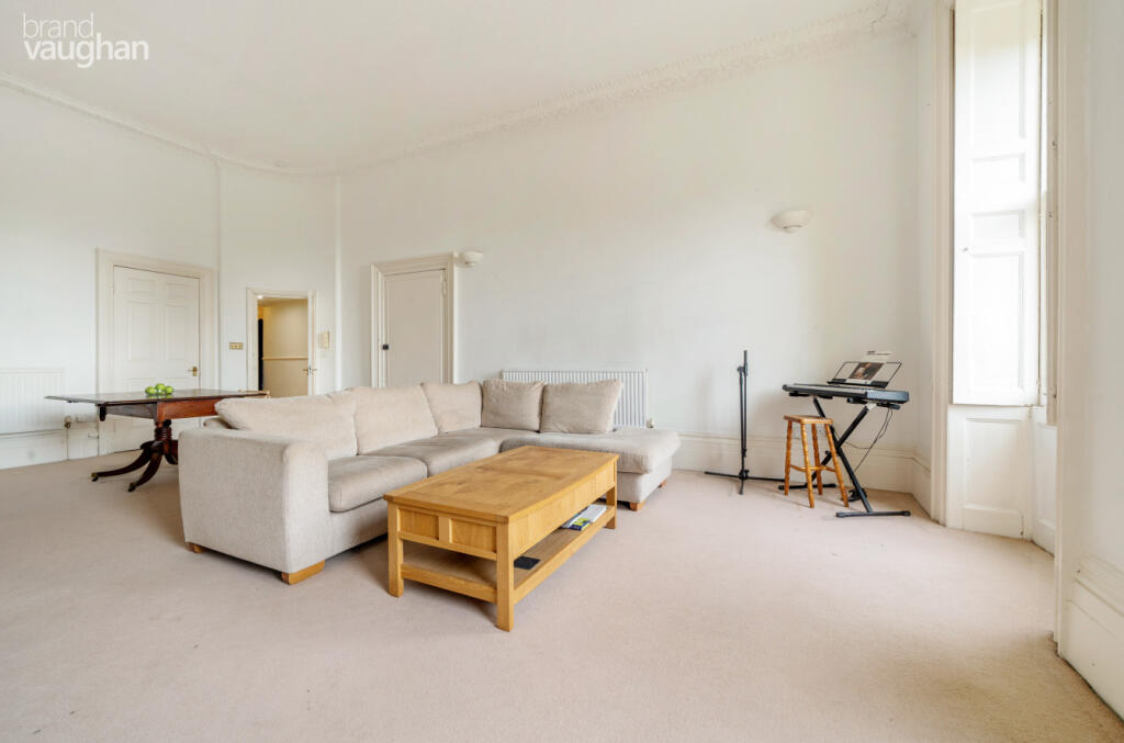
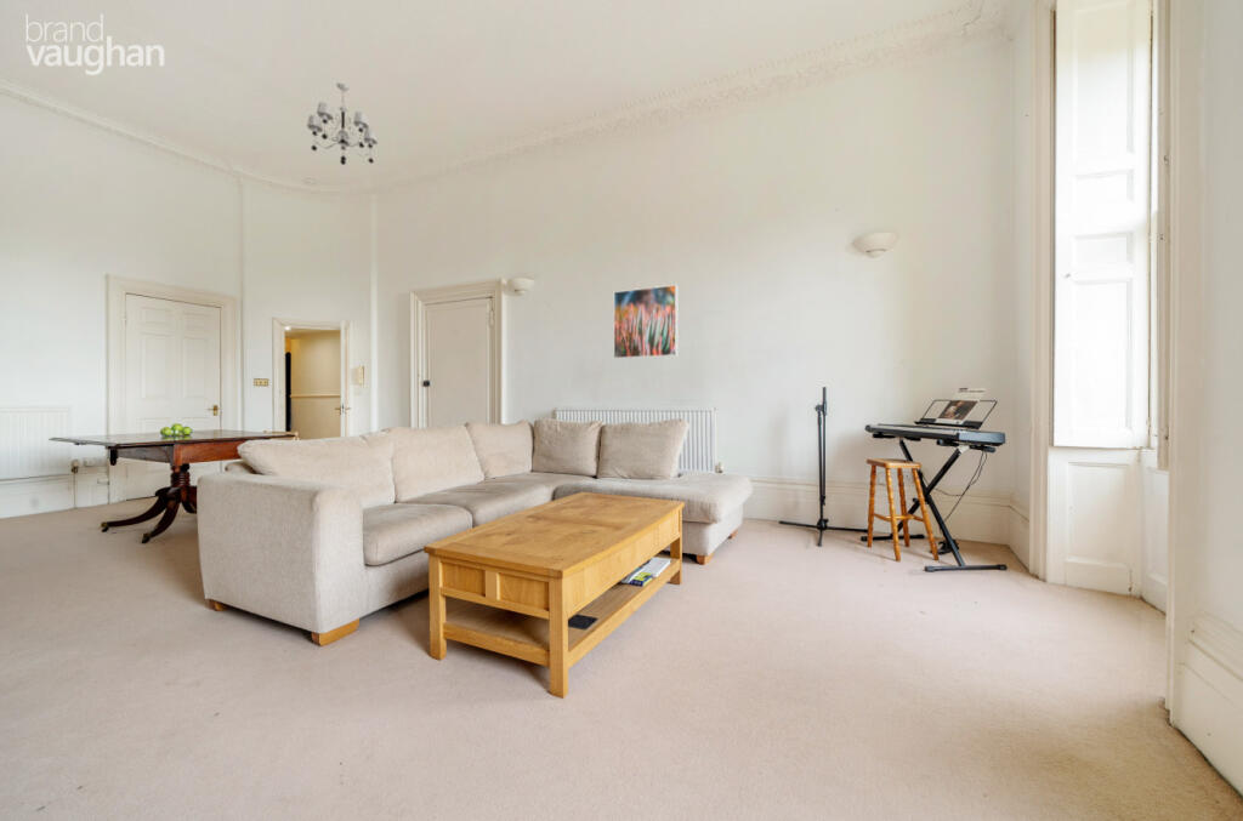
+ chandelier (342, 124)
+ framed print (645, 323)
